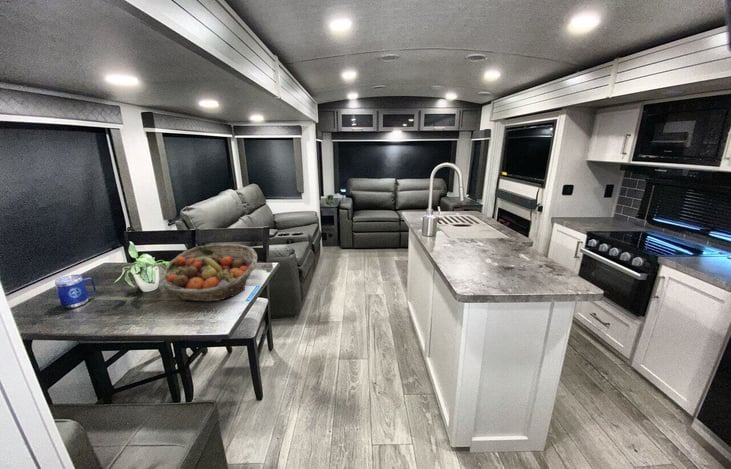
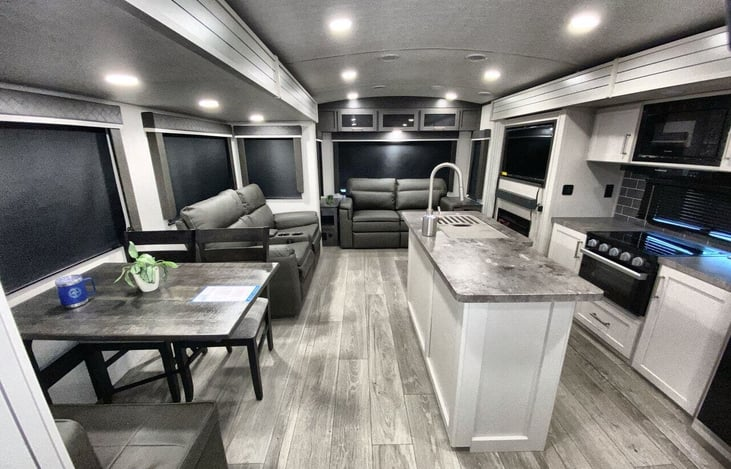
- fruit basket (212, 271)
